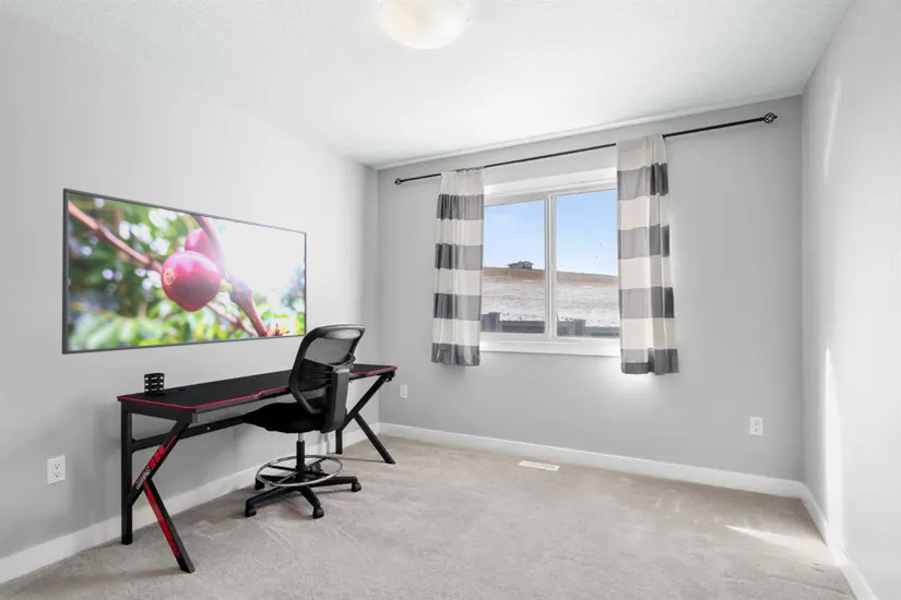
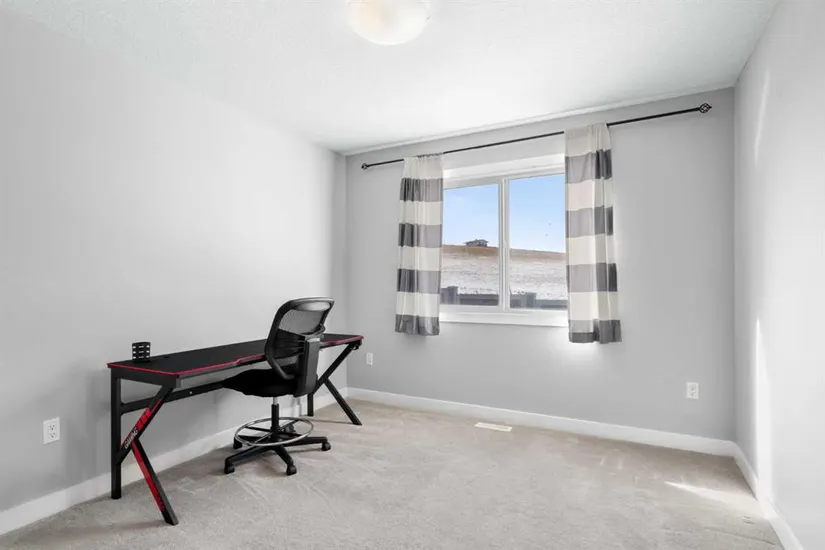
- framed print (212, 278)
